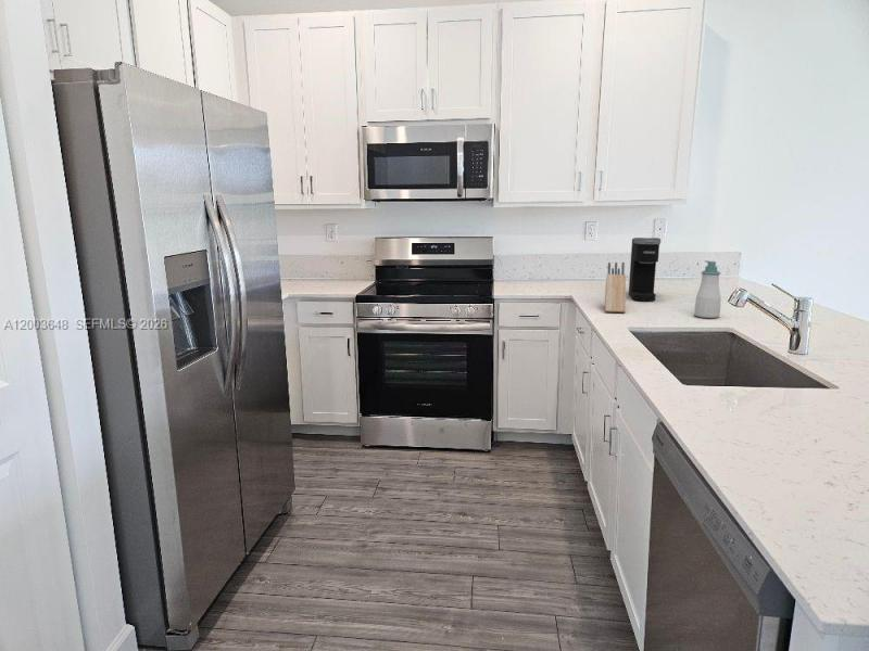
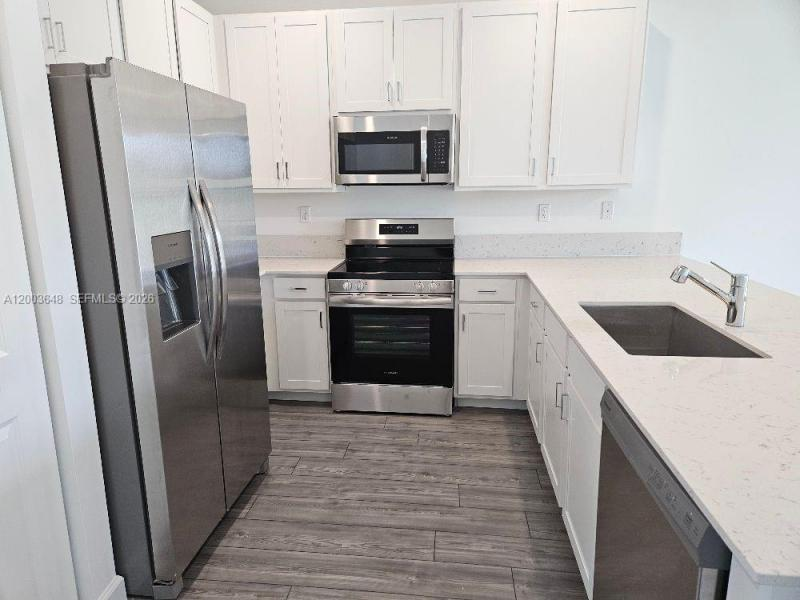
- soap bottle (708, 289)
- coffee maker (643, 267)
- knife block (615, 285)
